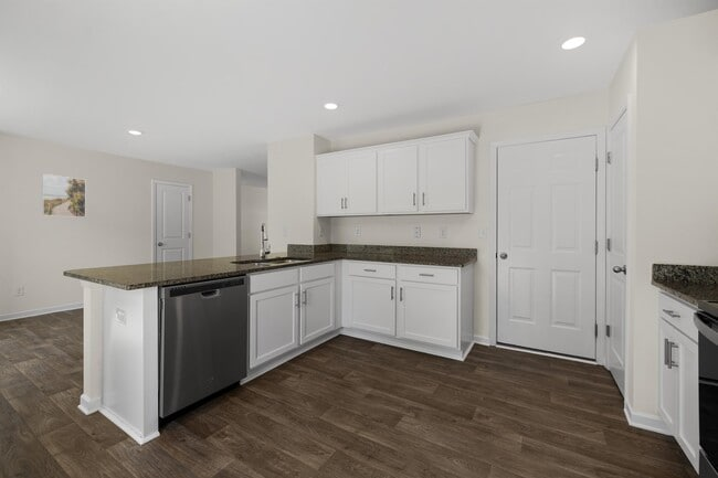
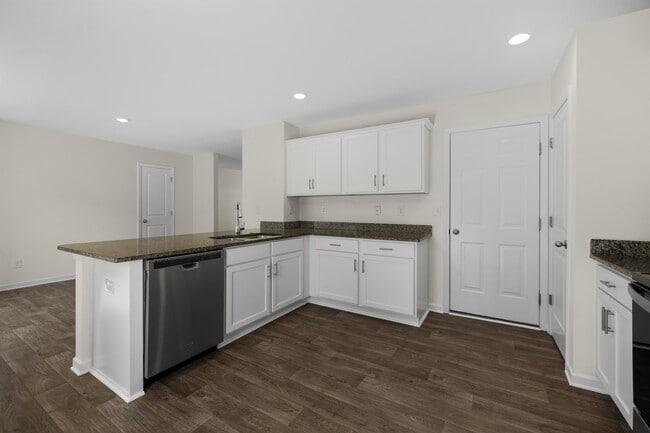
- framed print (64, 196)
